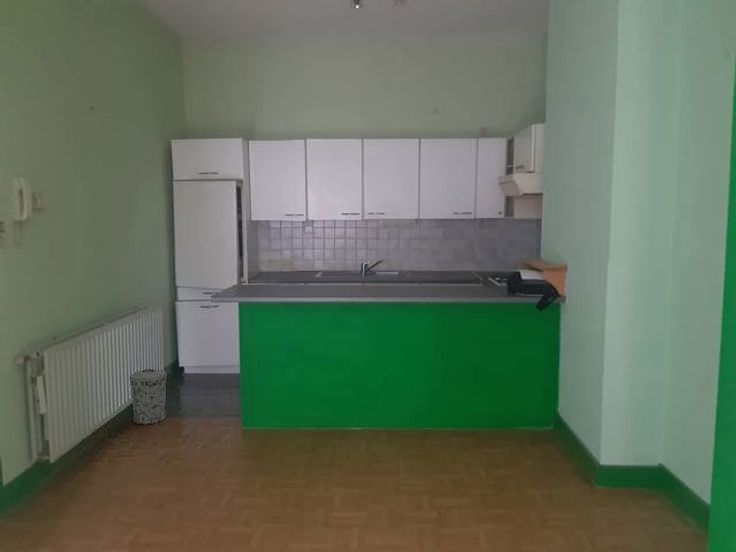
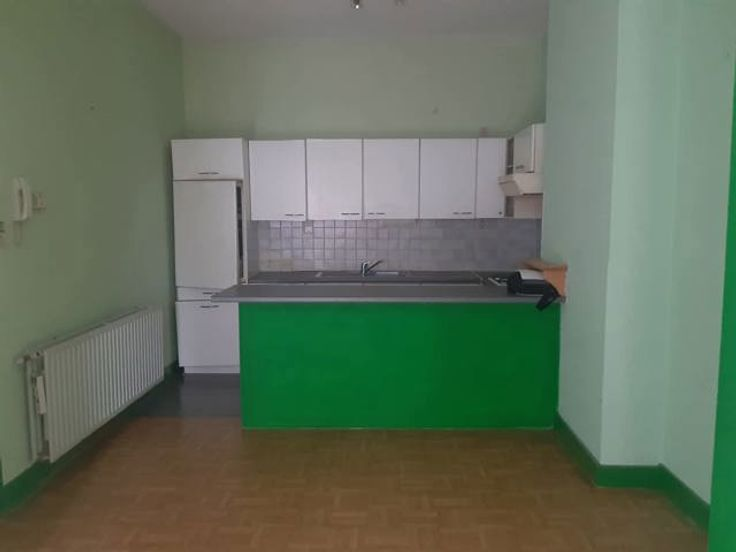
- trash can (149, 394)
